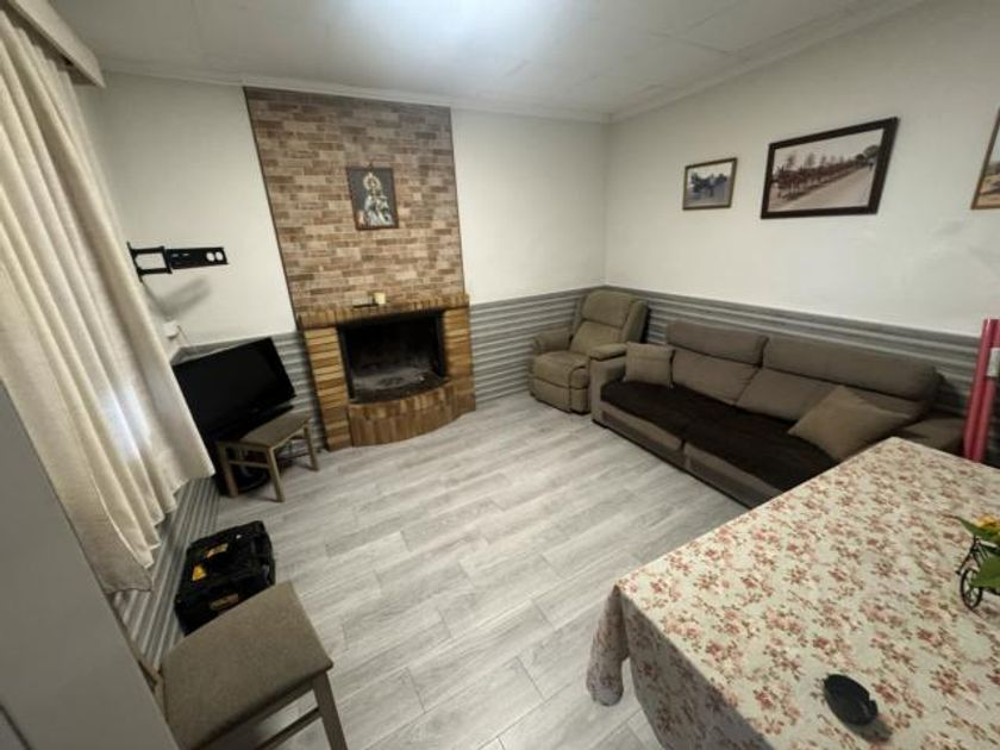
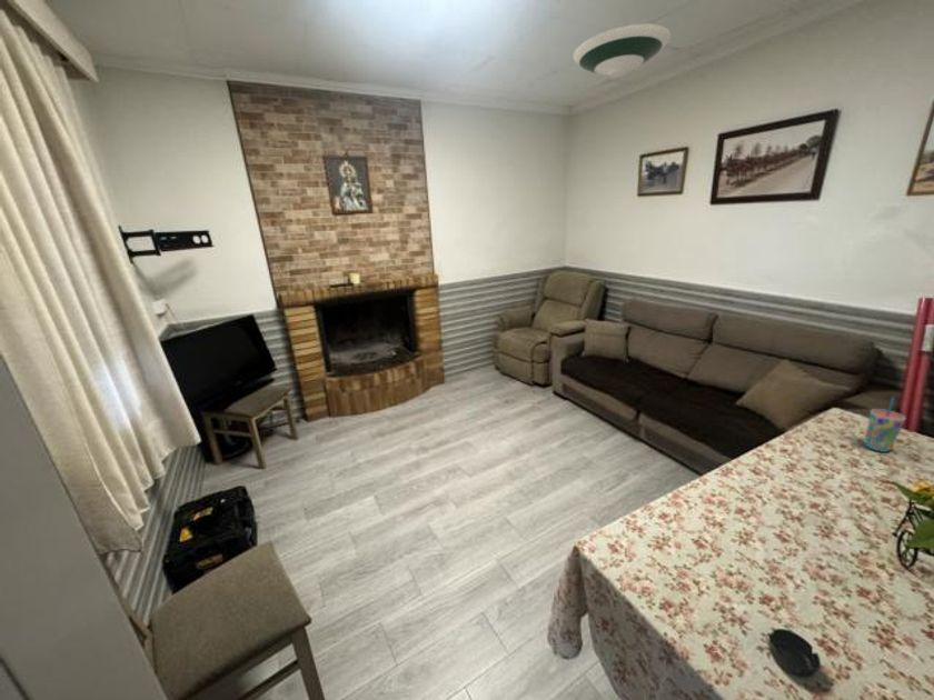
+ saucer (618, 61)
+ cup (884, 422)
